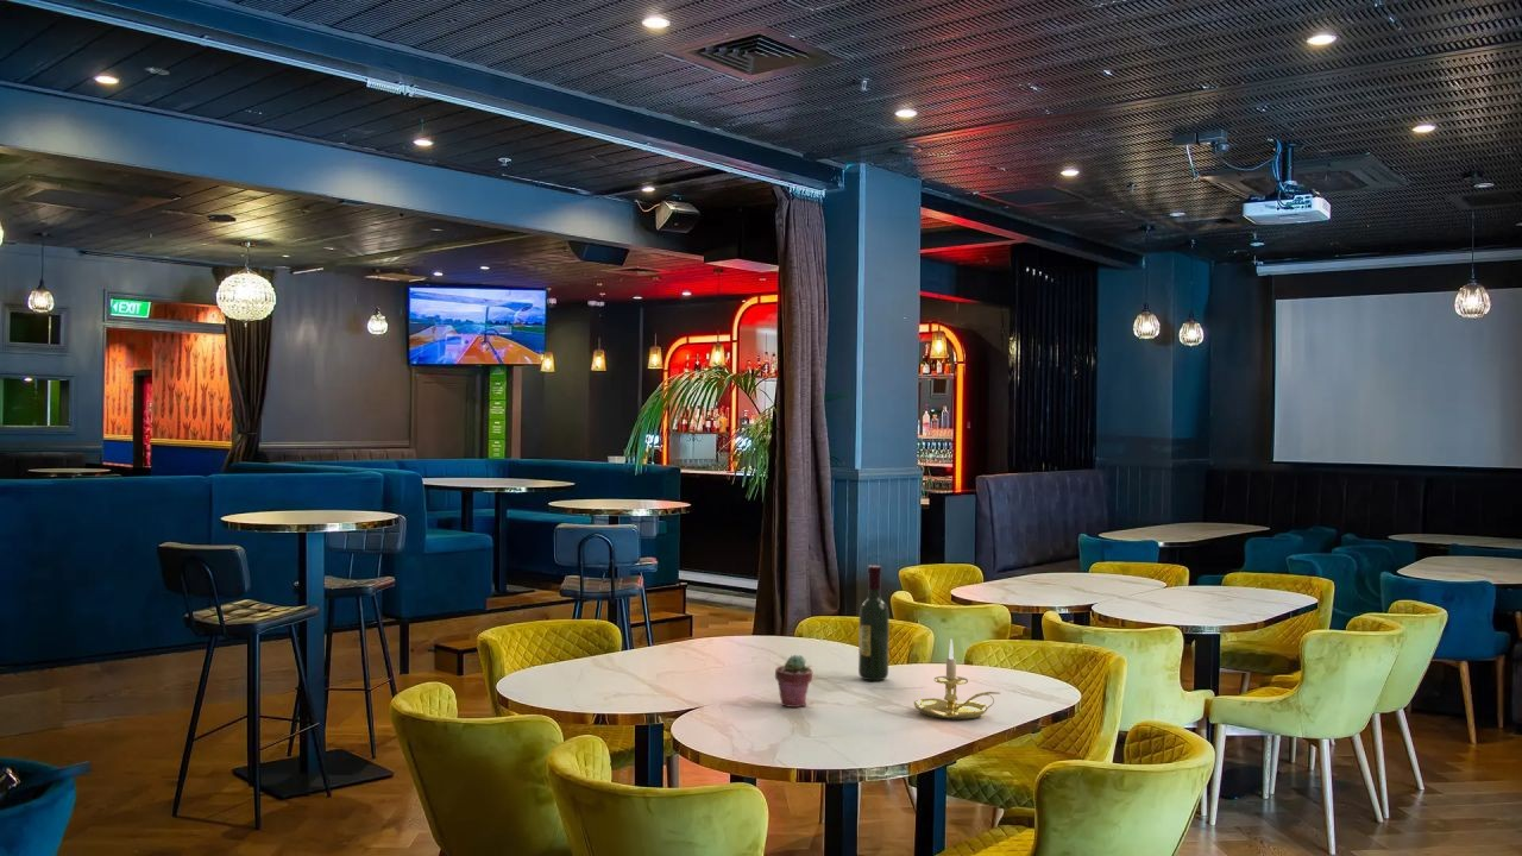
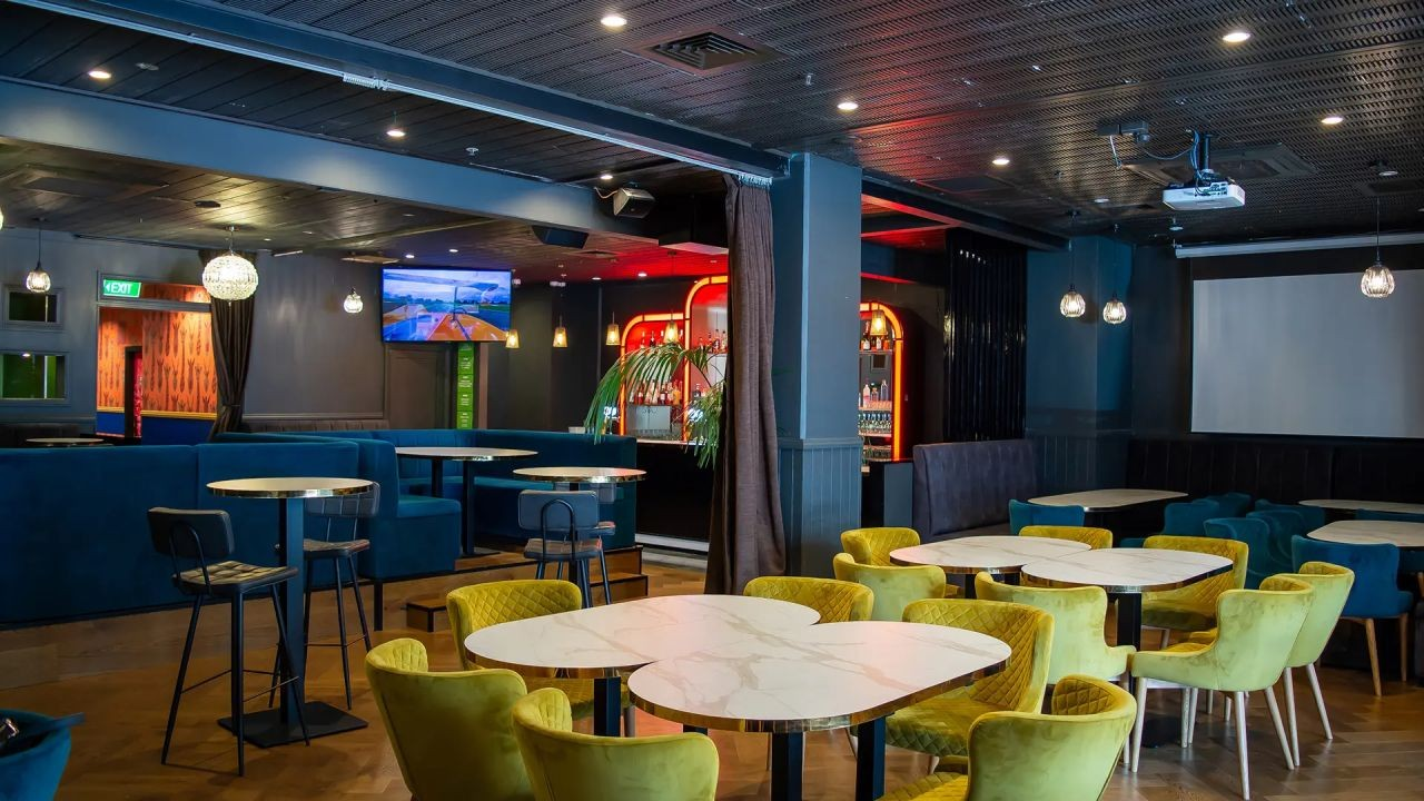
- potted succulent (793, 679)
- candle holder (956, 676)
- wine bottle (873, 622)
